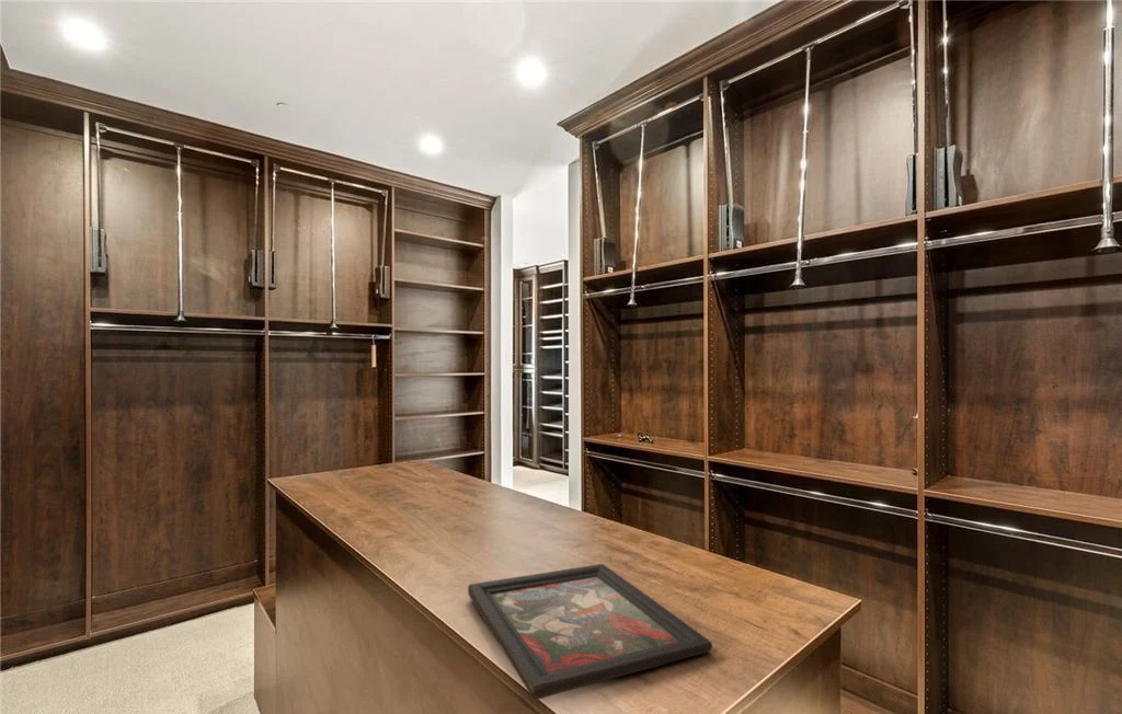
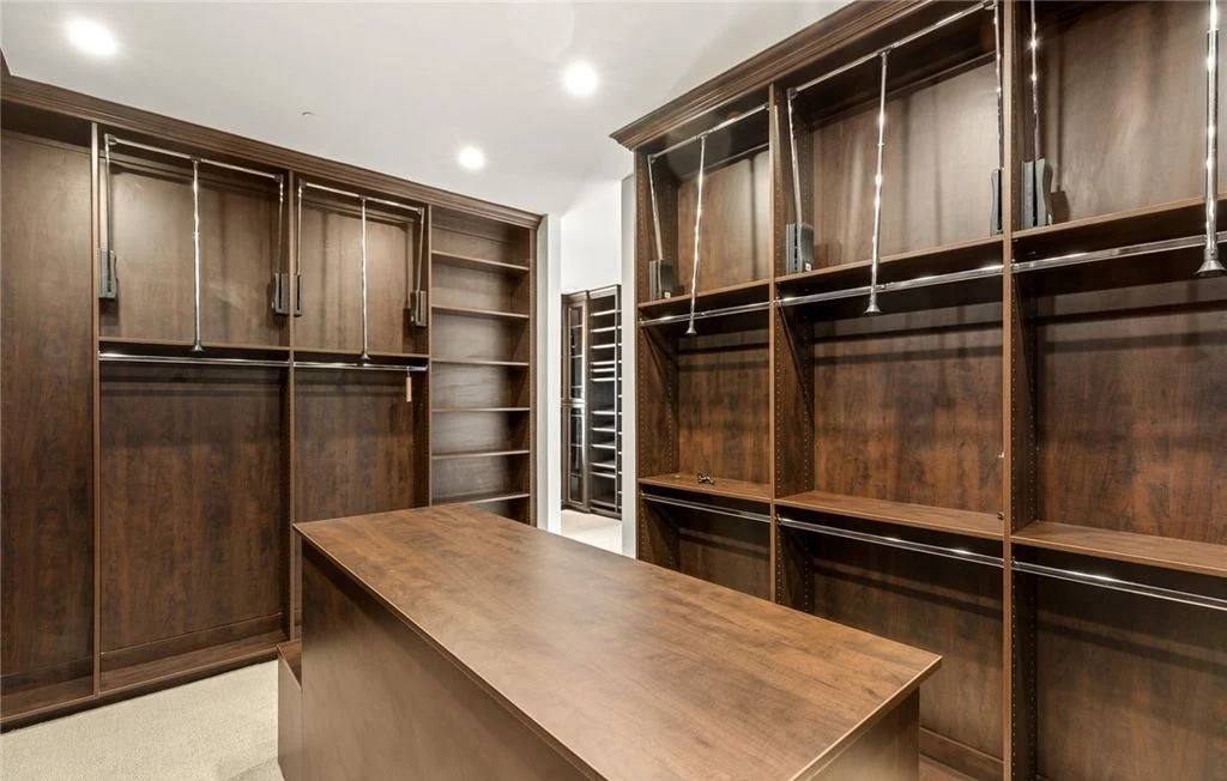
- decorative tray (576, 614)
